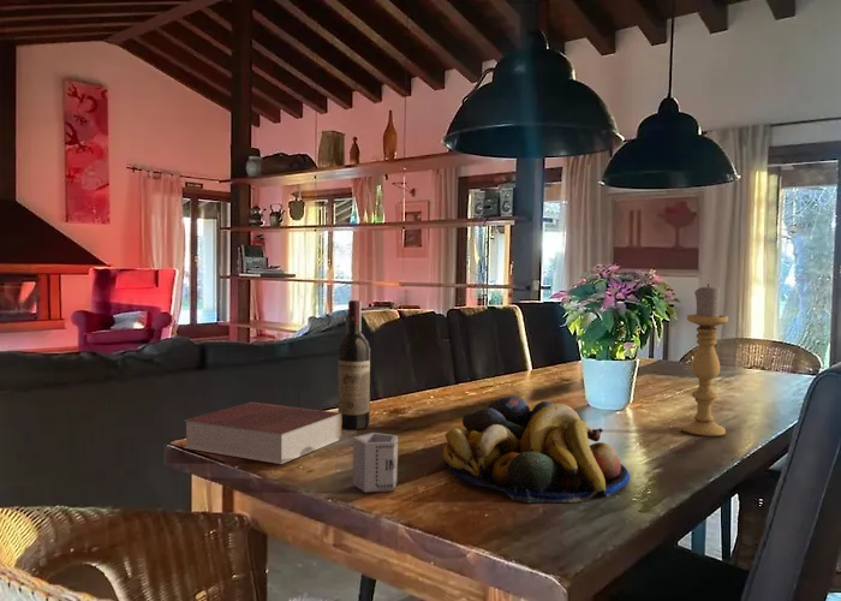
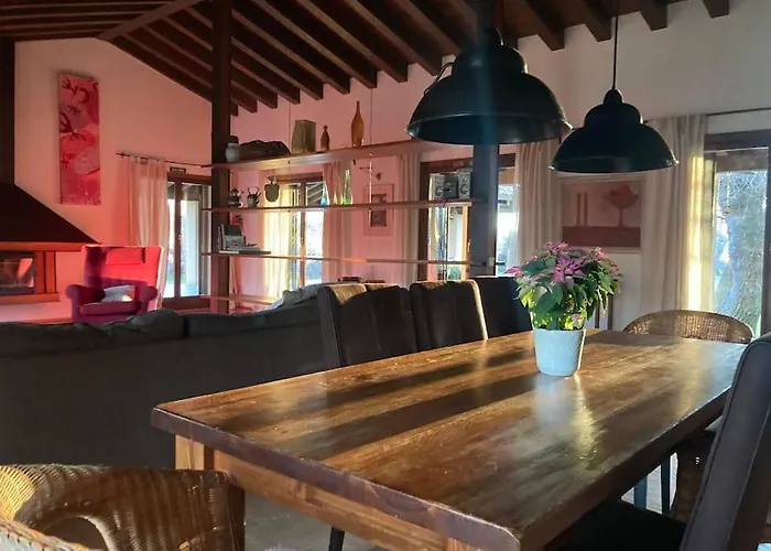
- fruit bowl (537, 436)
- book (264, 429)
- cup (372, 460)
- wine bottle (353, 363)
- candle holder (705, 357)
